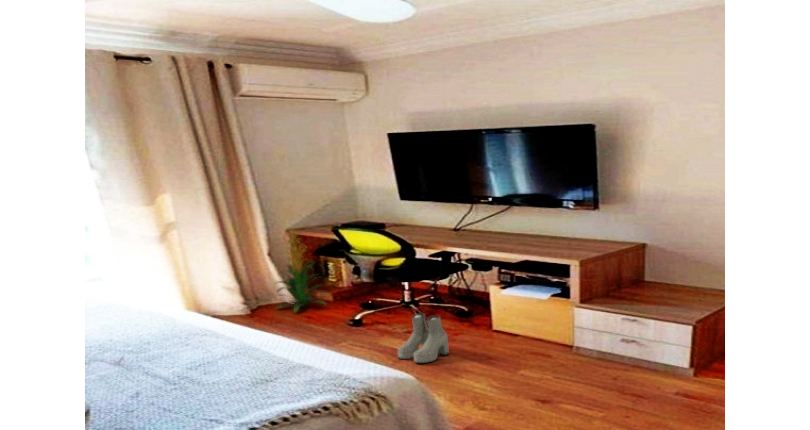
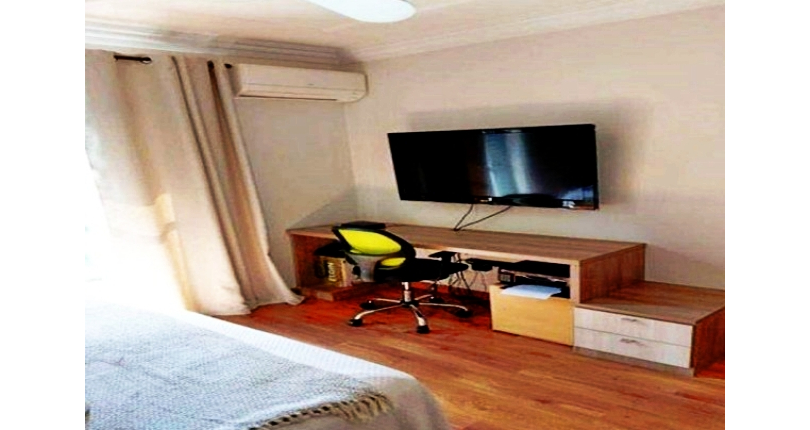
- indoor plant (297, 266)
- boots (422, 336)
